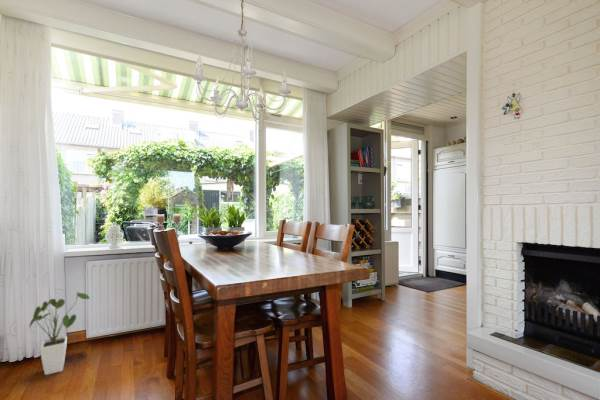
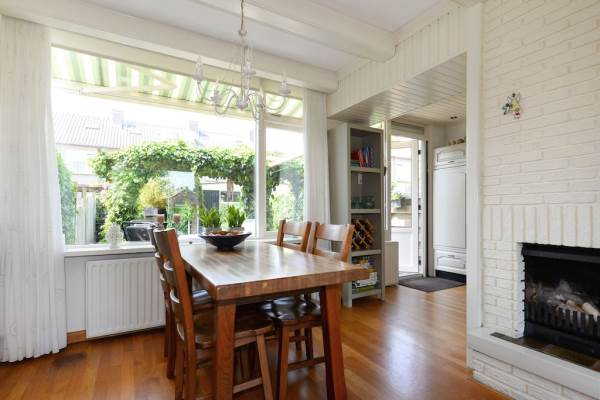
- house plant (59, 331)
